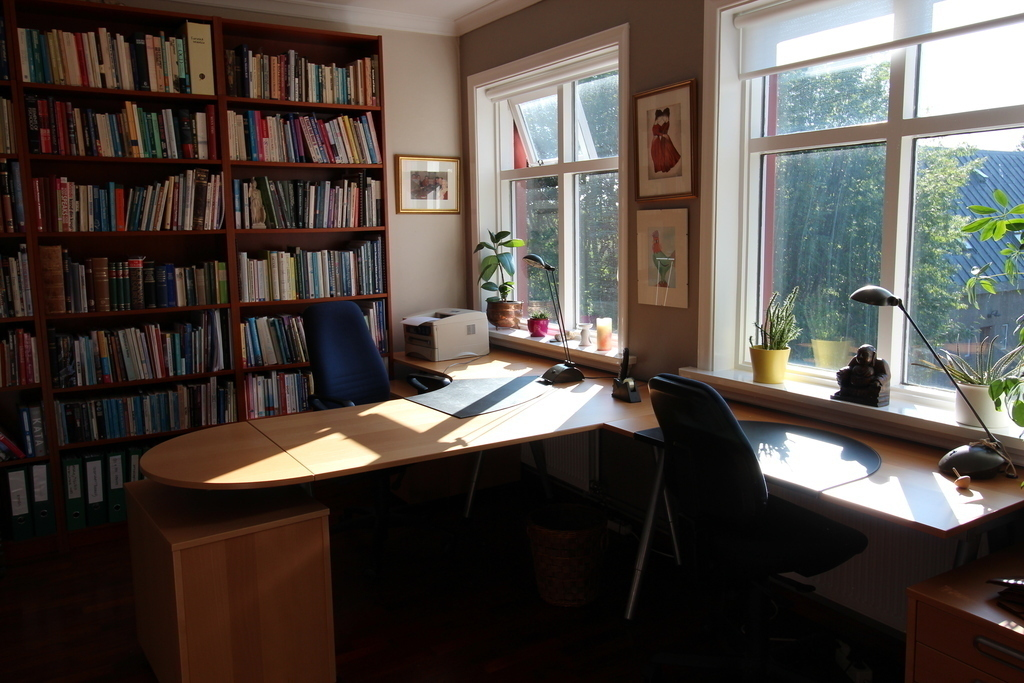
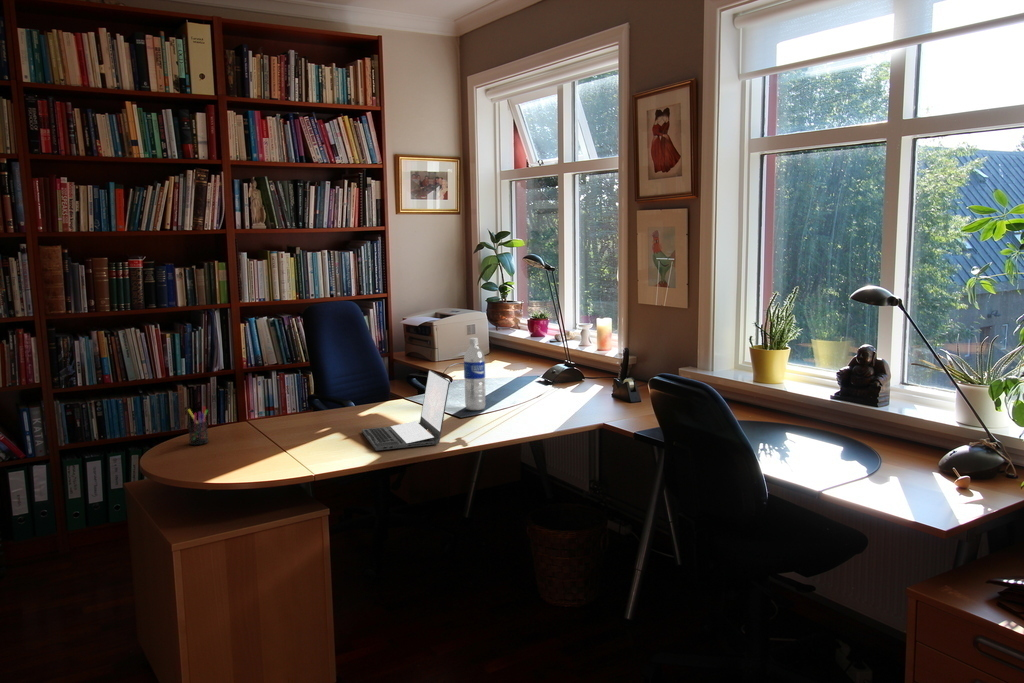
+ laptop (409, 422)
+ water bottle (474, 373)
+ pen holder (200, 424)
